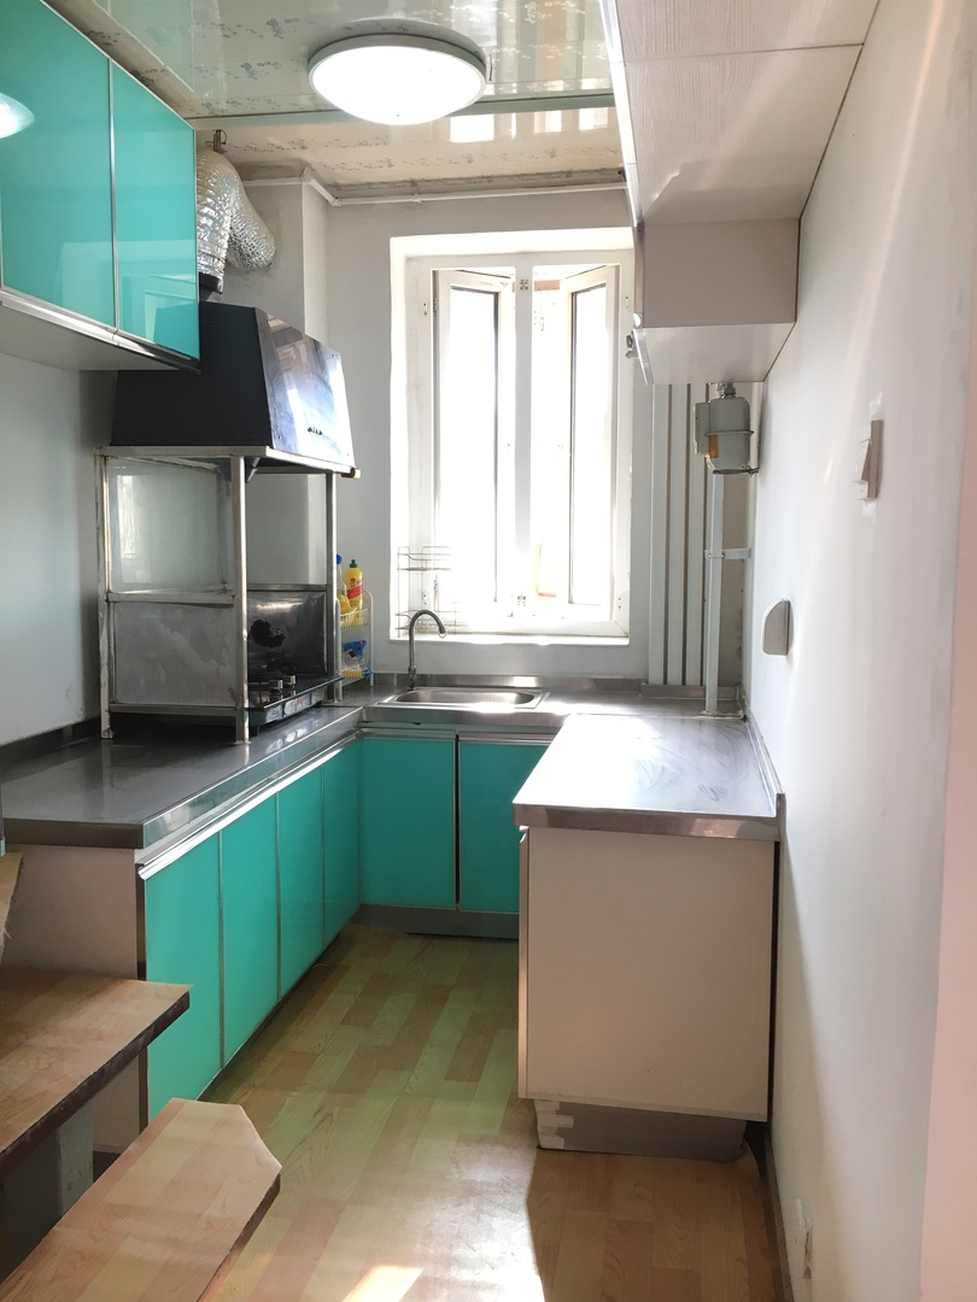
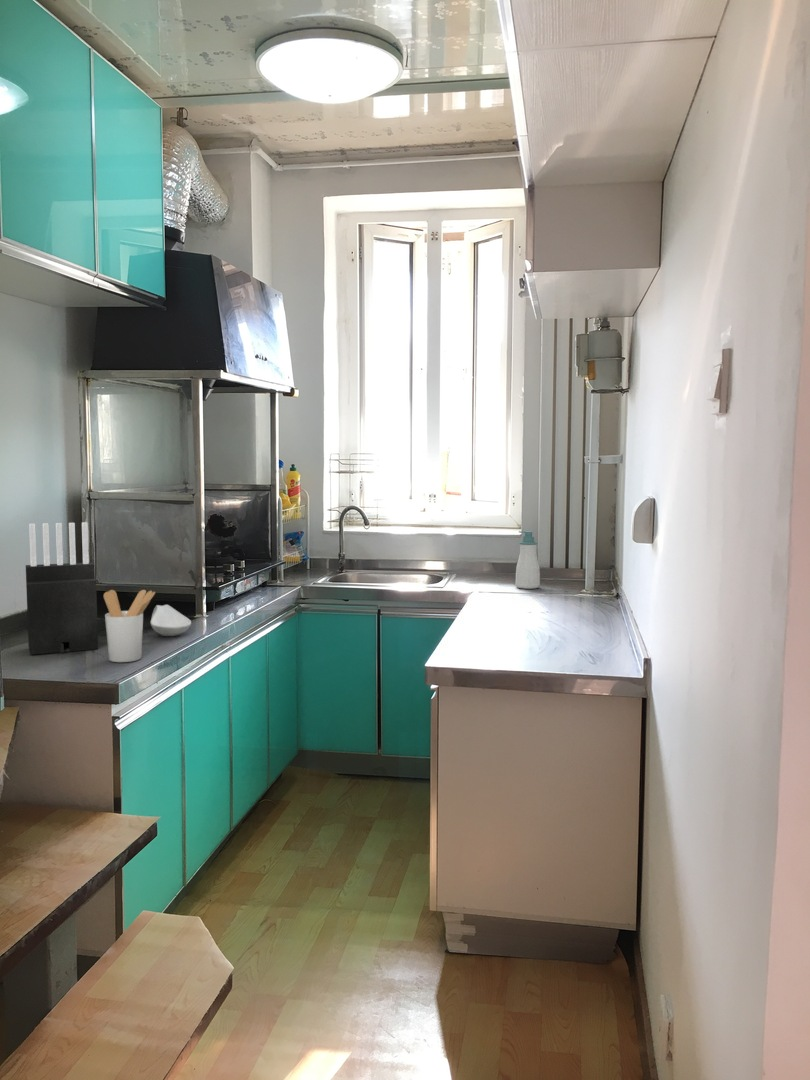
+ soap bottle (528, 559)
+ spoon rest (166, 619)
+ knife block (61, 587)
+ utensil holder (131, 623)
